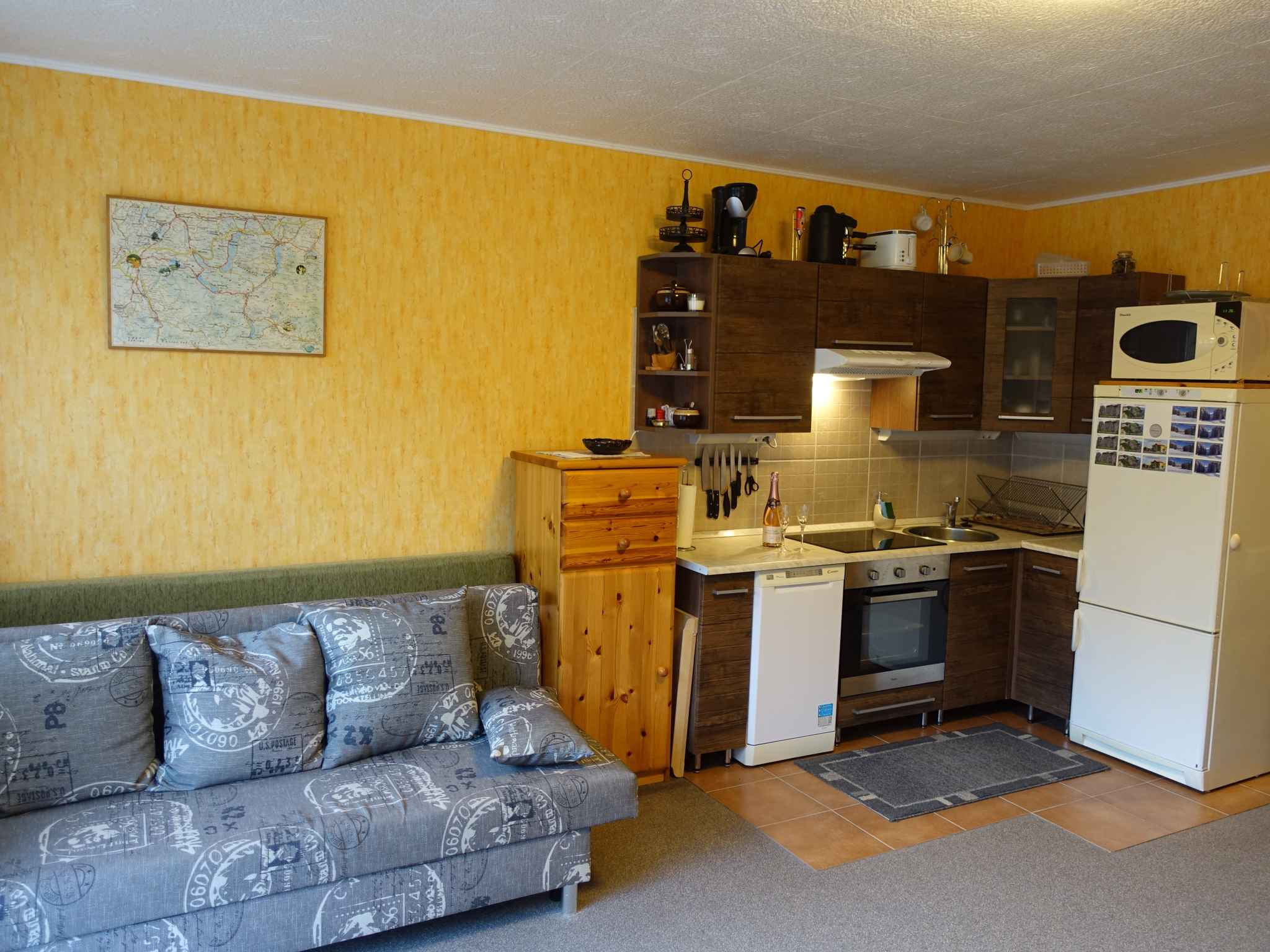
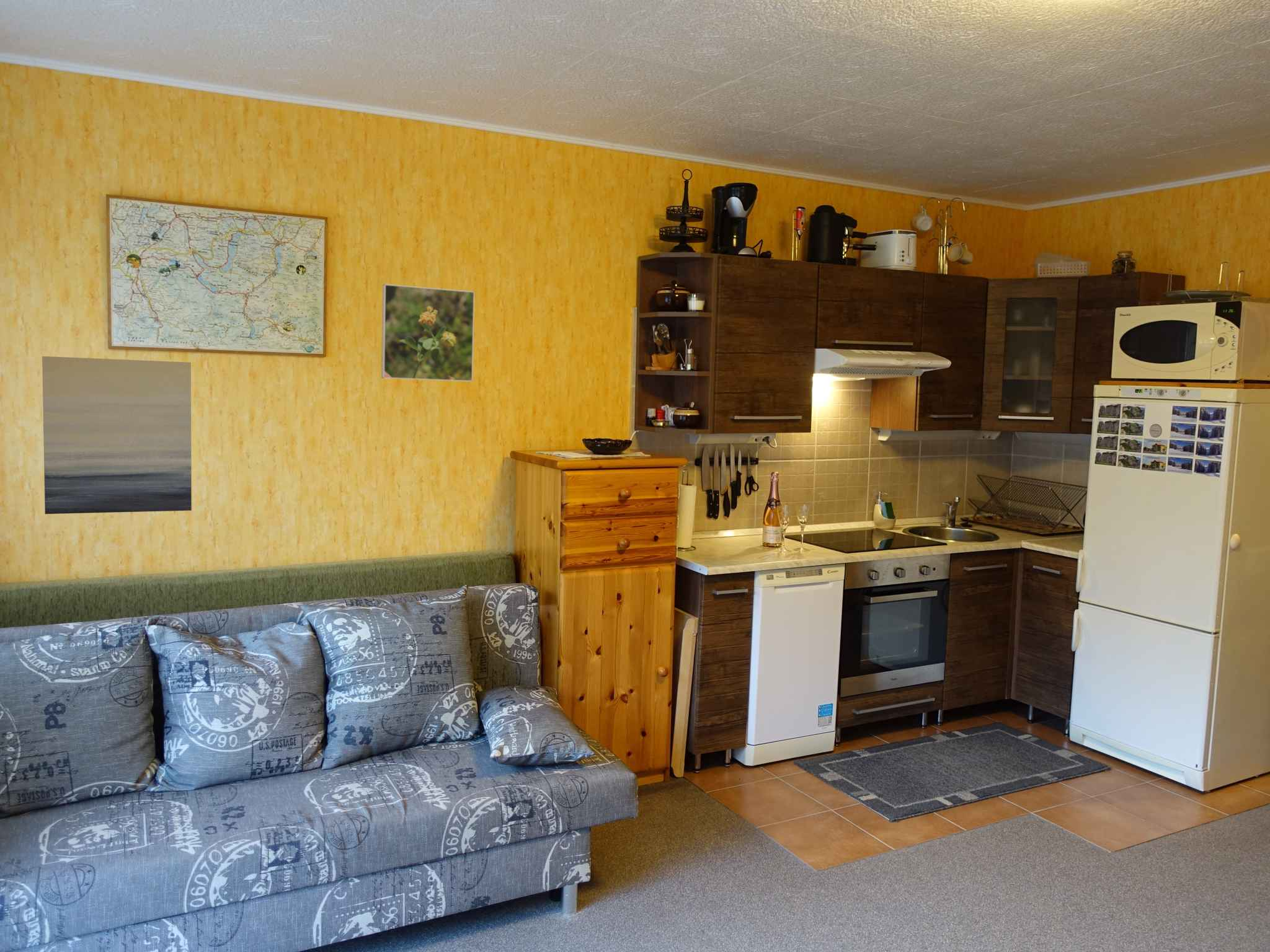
+ wall art (120, 436)
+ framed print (429, 334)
